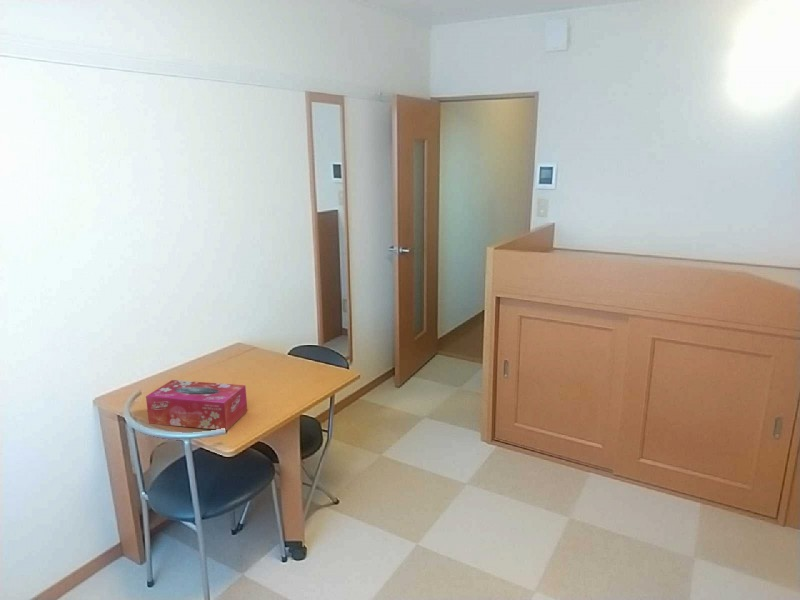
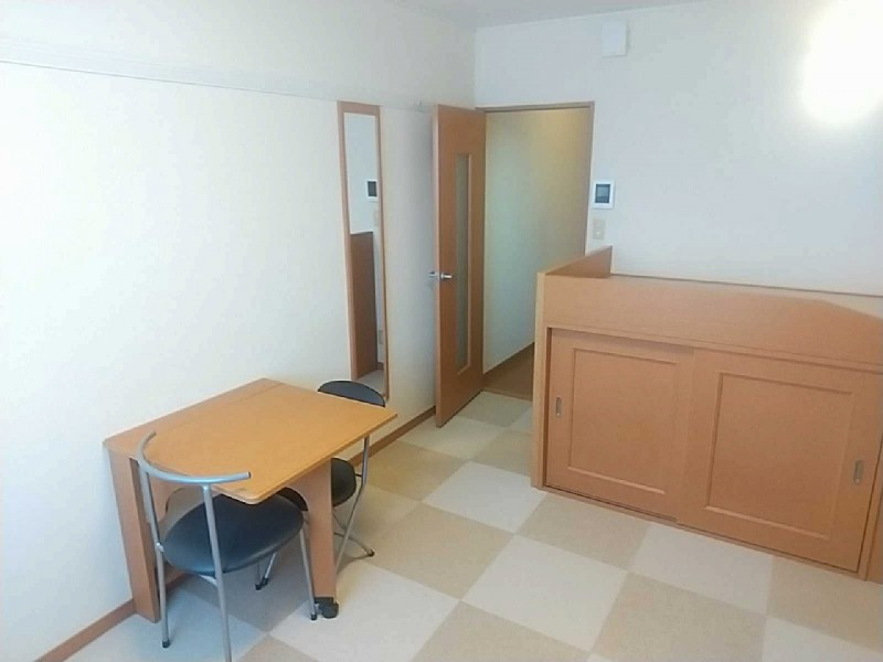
- tissue box (198, 404)
